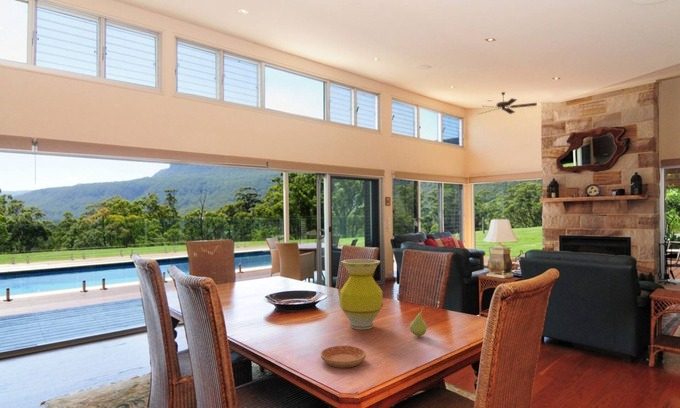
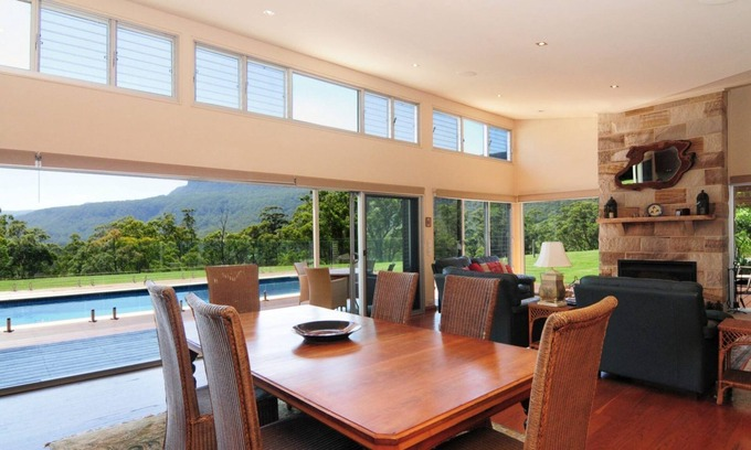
- fruit (418, 320)
- vase (361, 293)
- ceiling fan (505, 101)
- saucer (343, 356)
